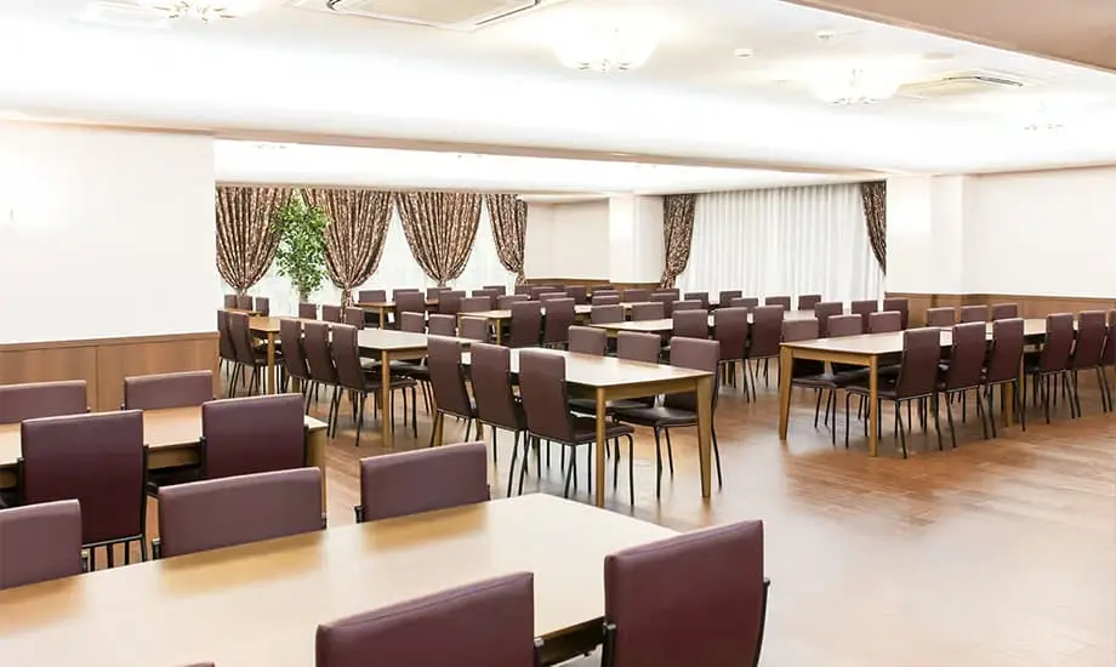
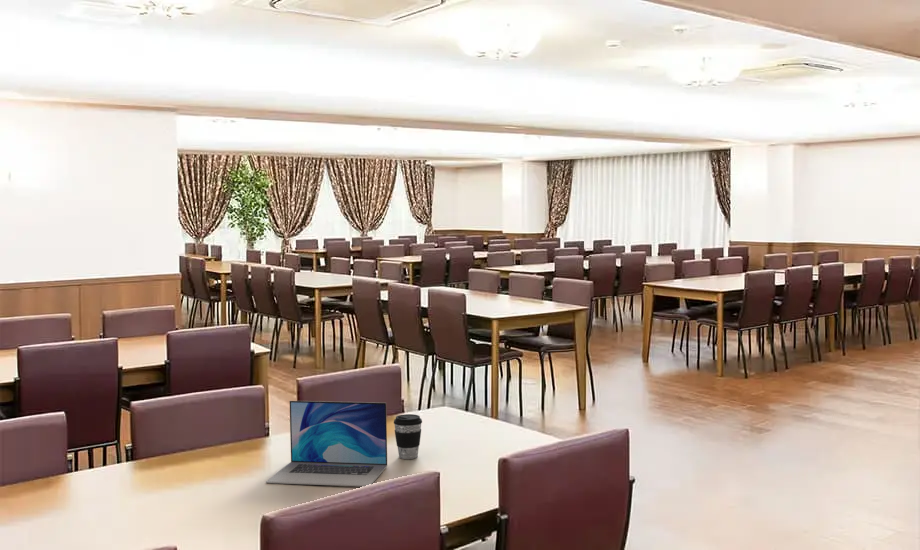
+ laptop (327, 441)
+ coffee cup (408, 436)
